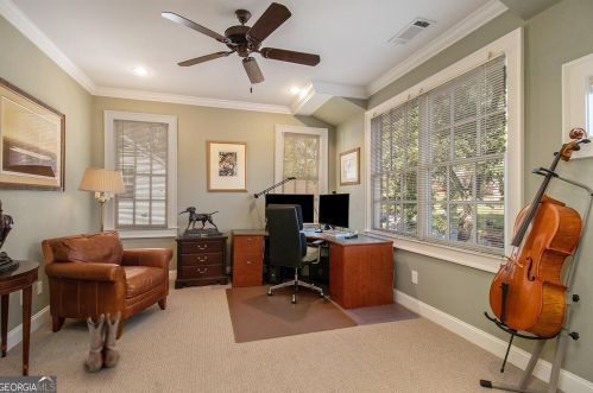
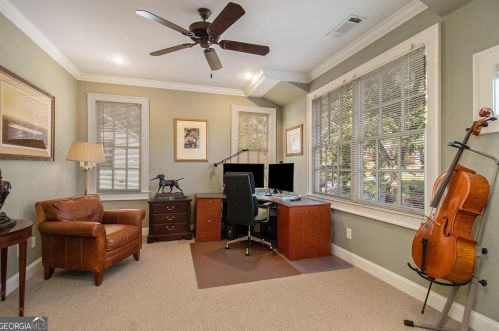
- boots (102, 336)
